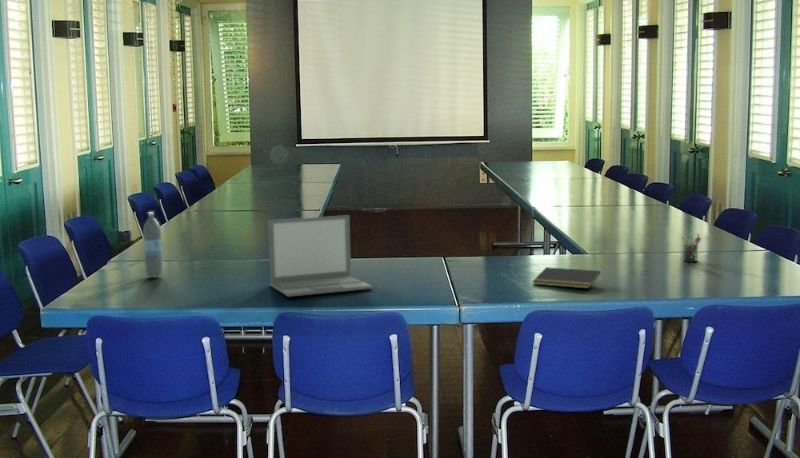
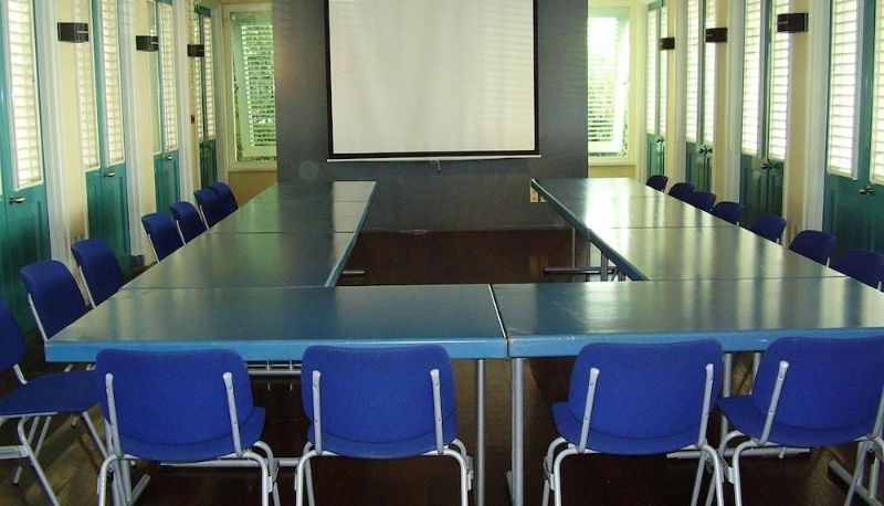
- pen holder (691, 247)
- water bottle (152, 244)
- notepad (566, 277)
- laptop (319, 254)
